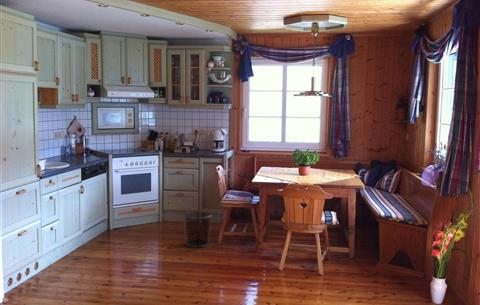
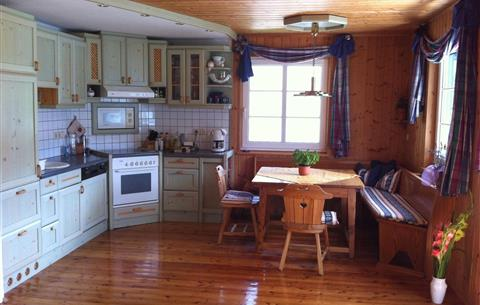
- trash can (197, 229)
